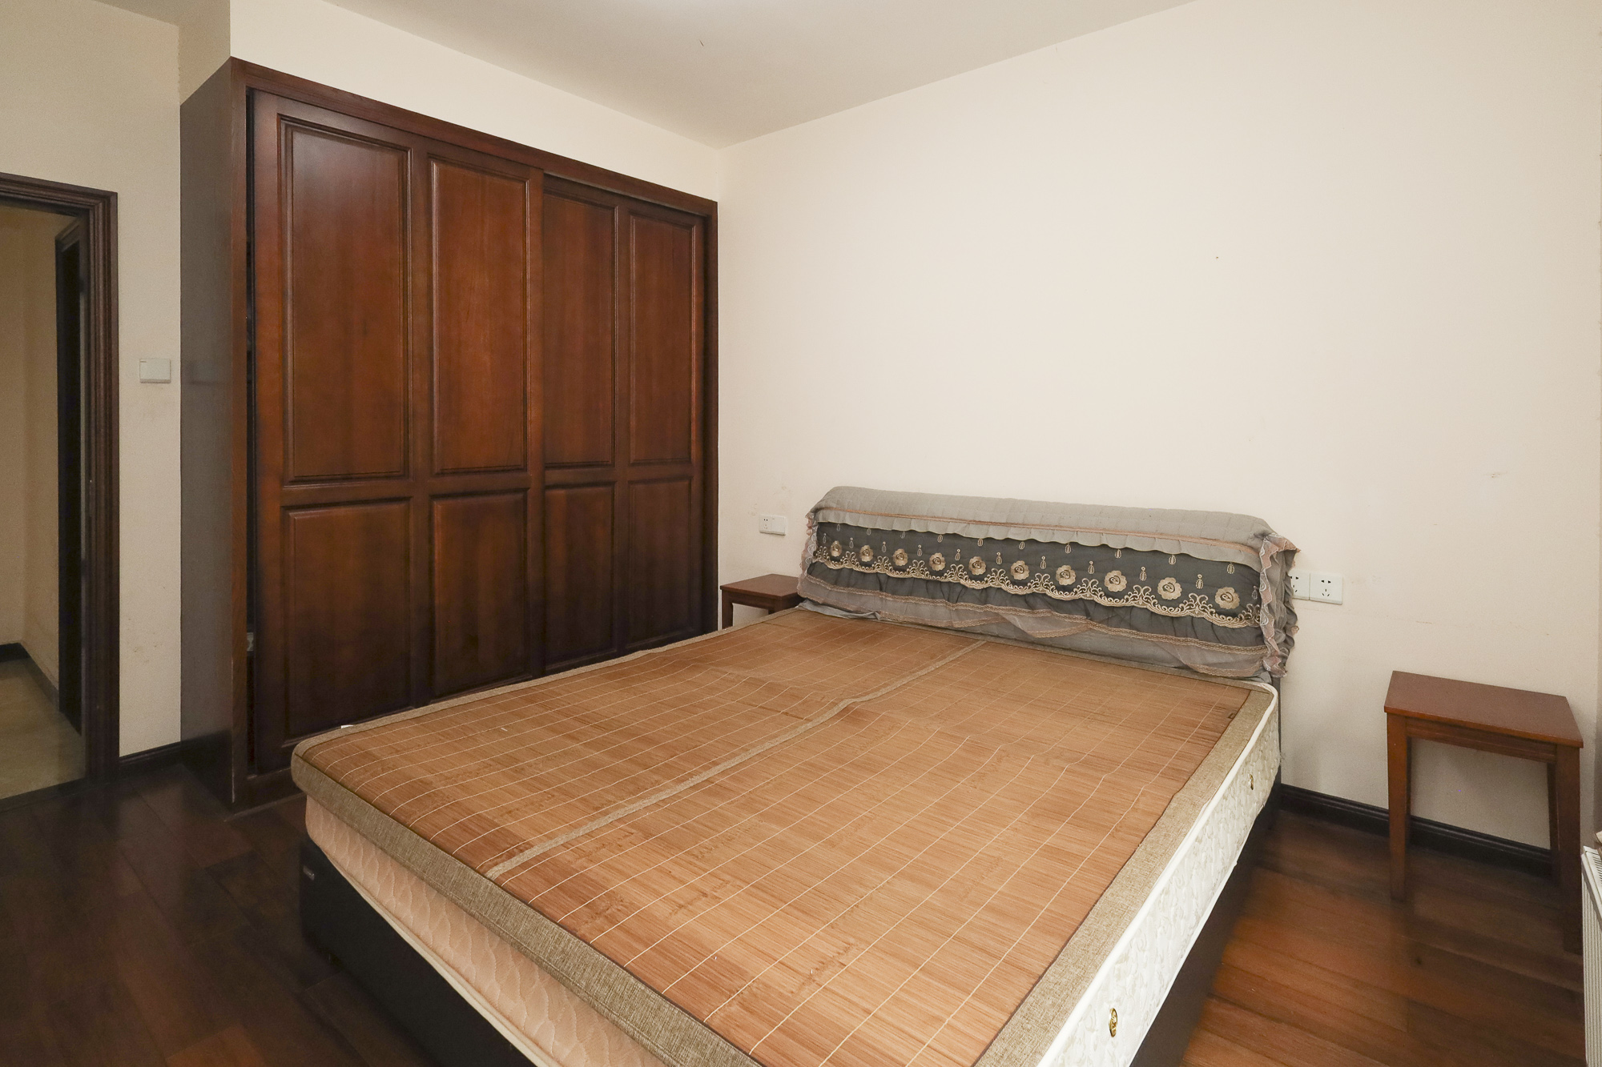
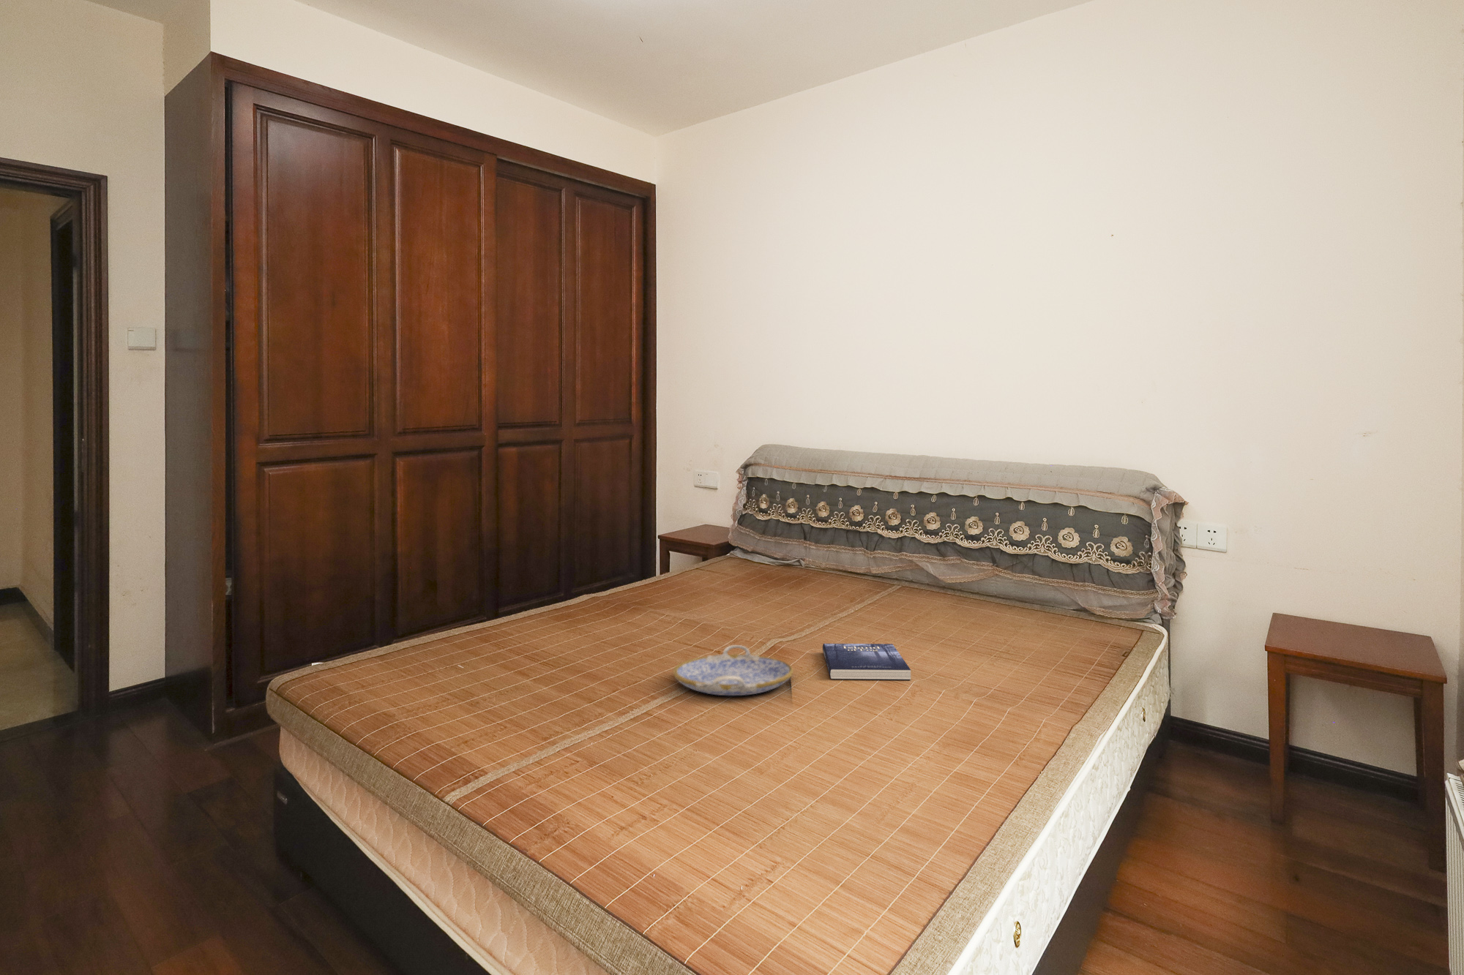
+ book (863, 659)
+ serving tray (733, 670)
